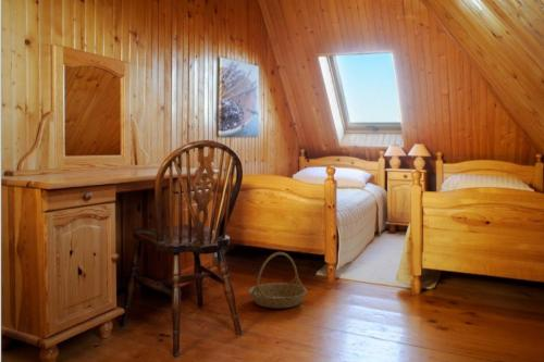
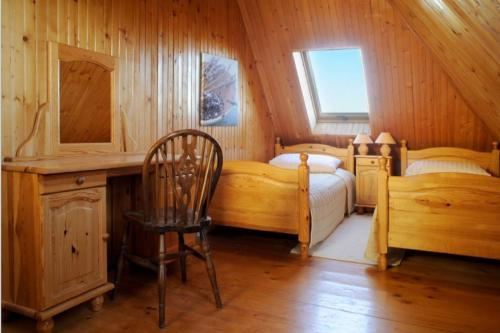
- basket (277, 283)
